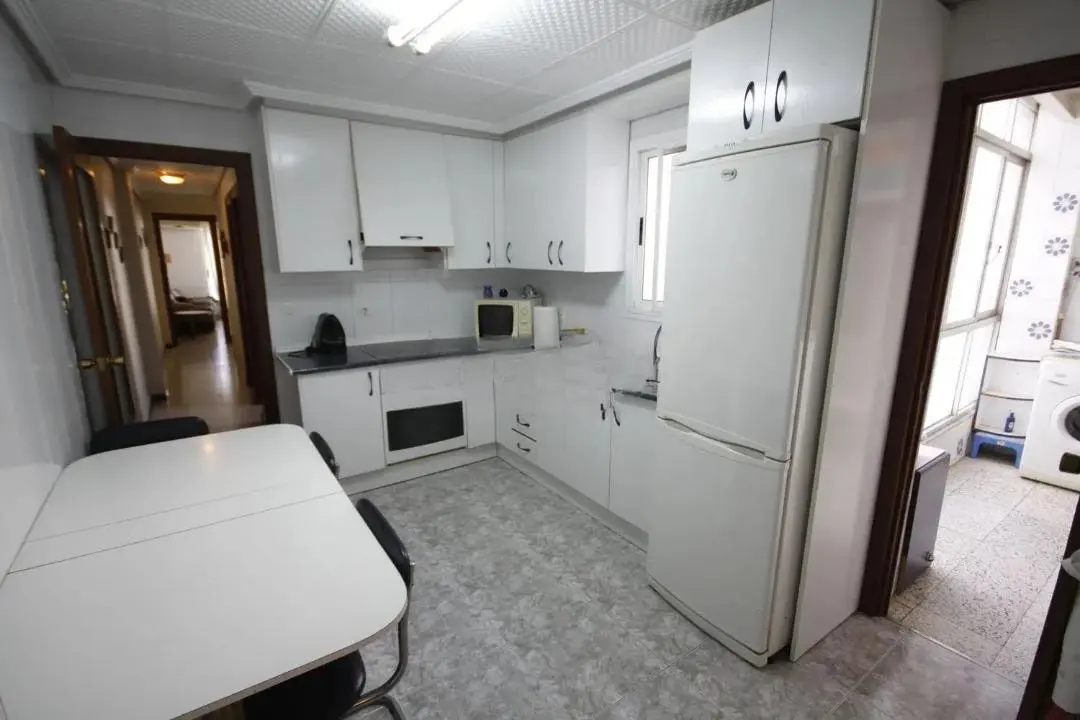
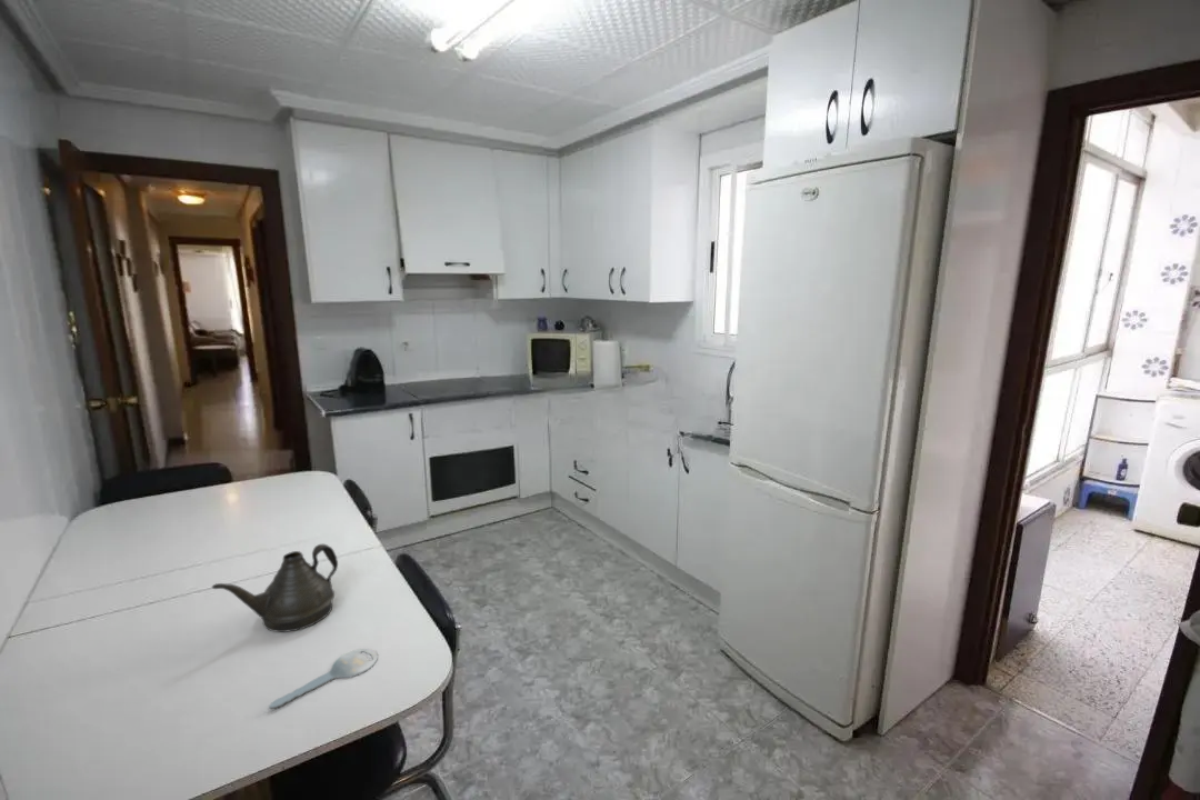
+ key (326, 677)
+ teapot (280, 589)
